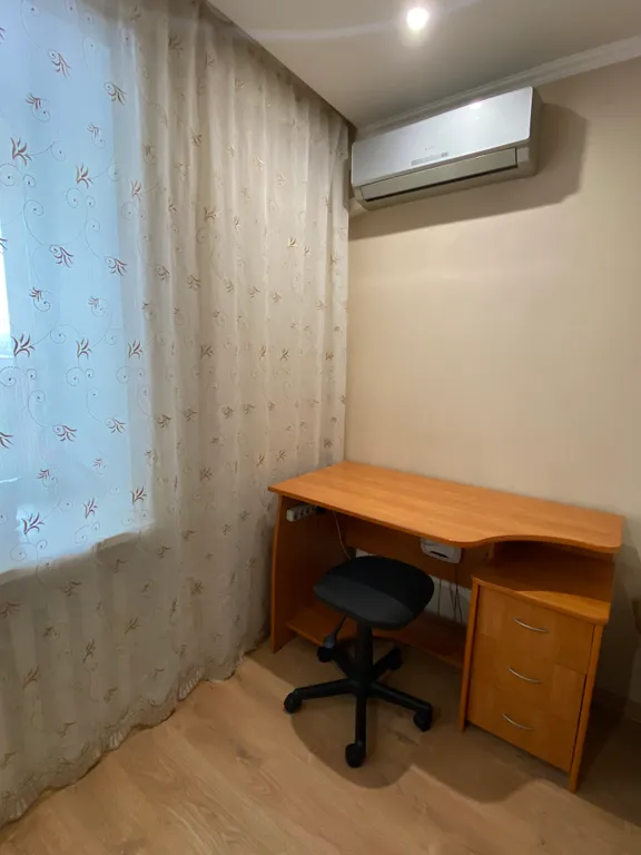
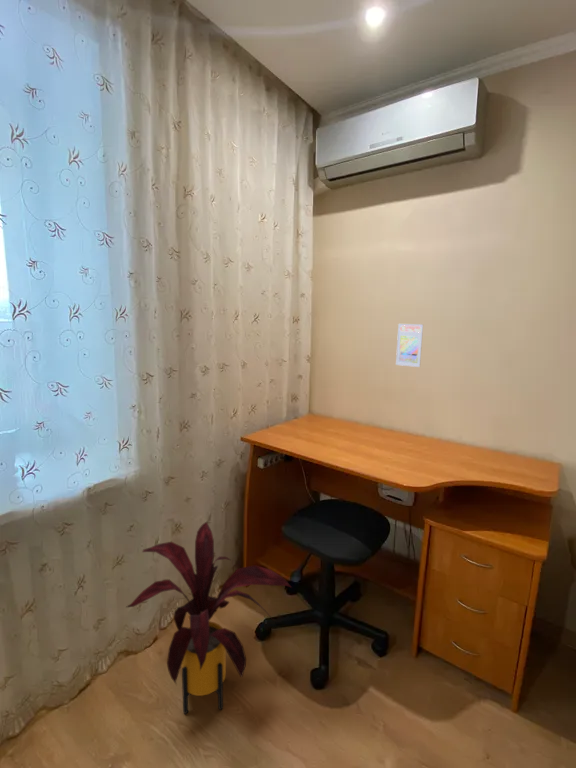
+ trading card display case (409, 345)
+ house plant (196, 624)
